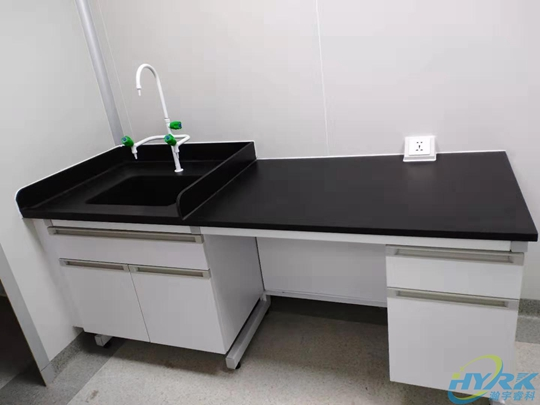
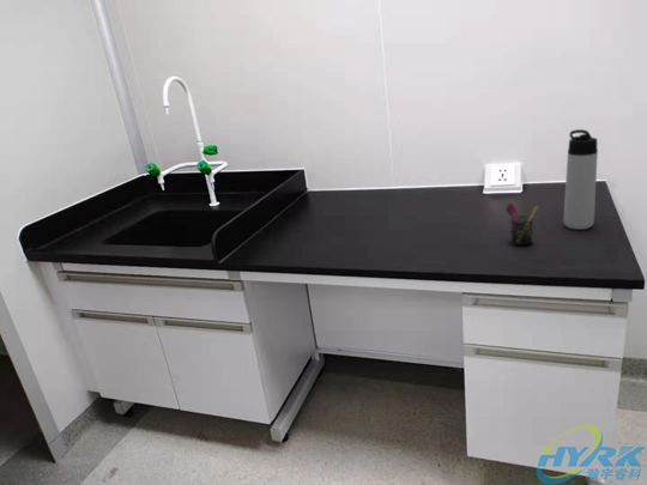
+ thermos bottle (579, 180)
+ pen holder (520, 223)
